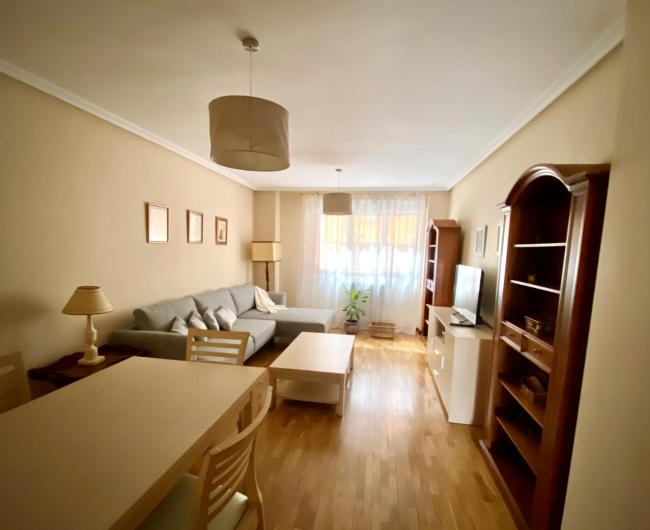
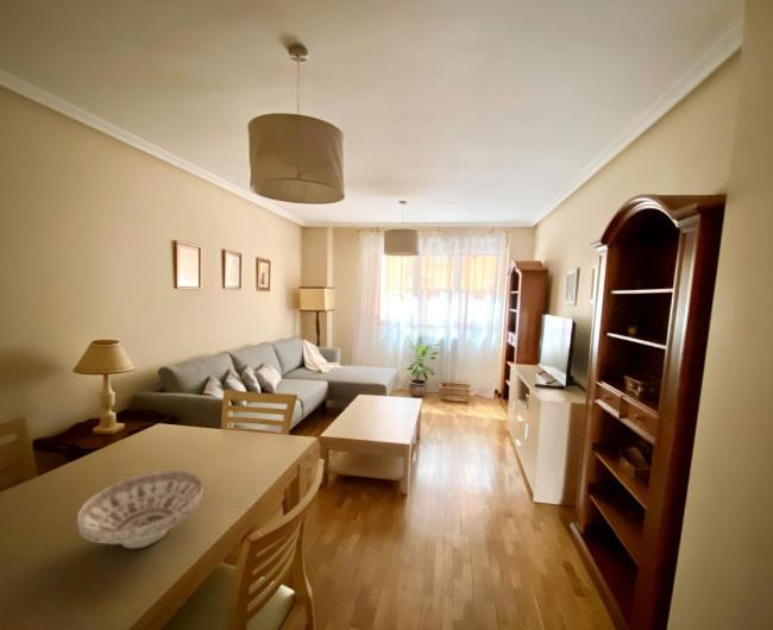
+ decorative bowl (145, 515)
